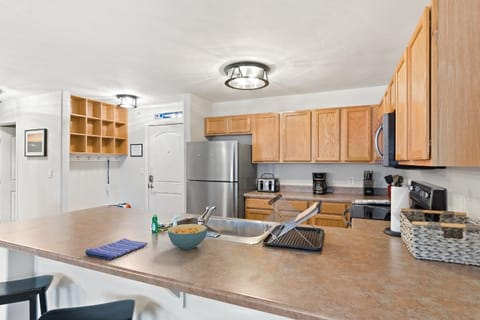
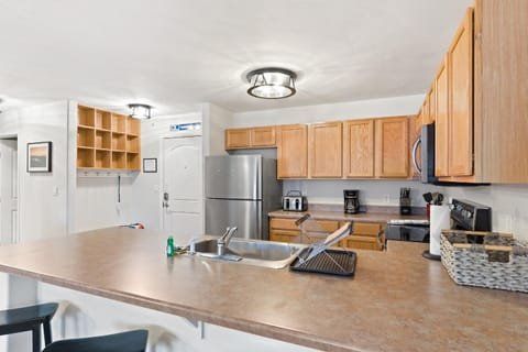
- dish towel (117, 247)
- cereal bowl (187, 238)
